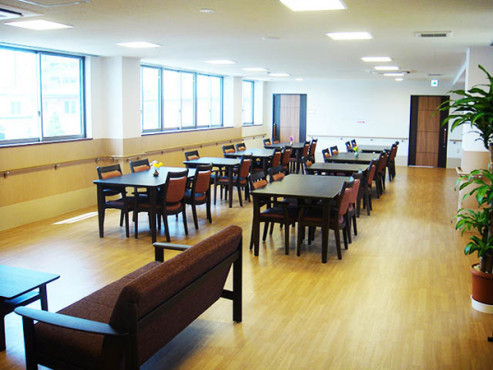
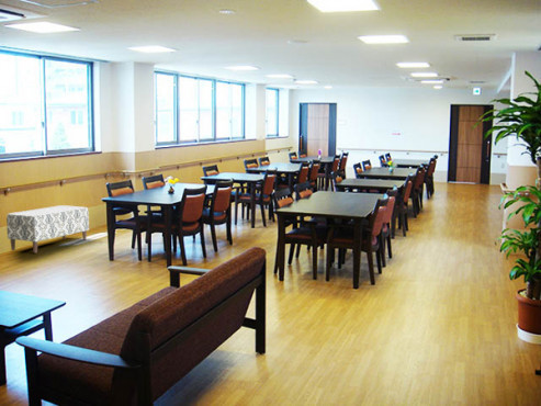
+ bench (49, 227)
